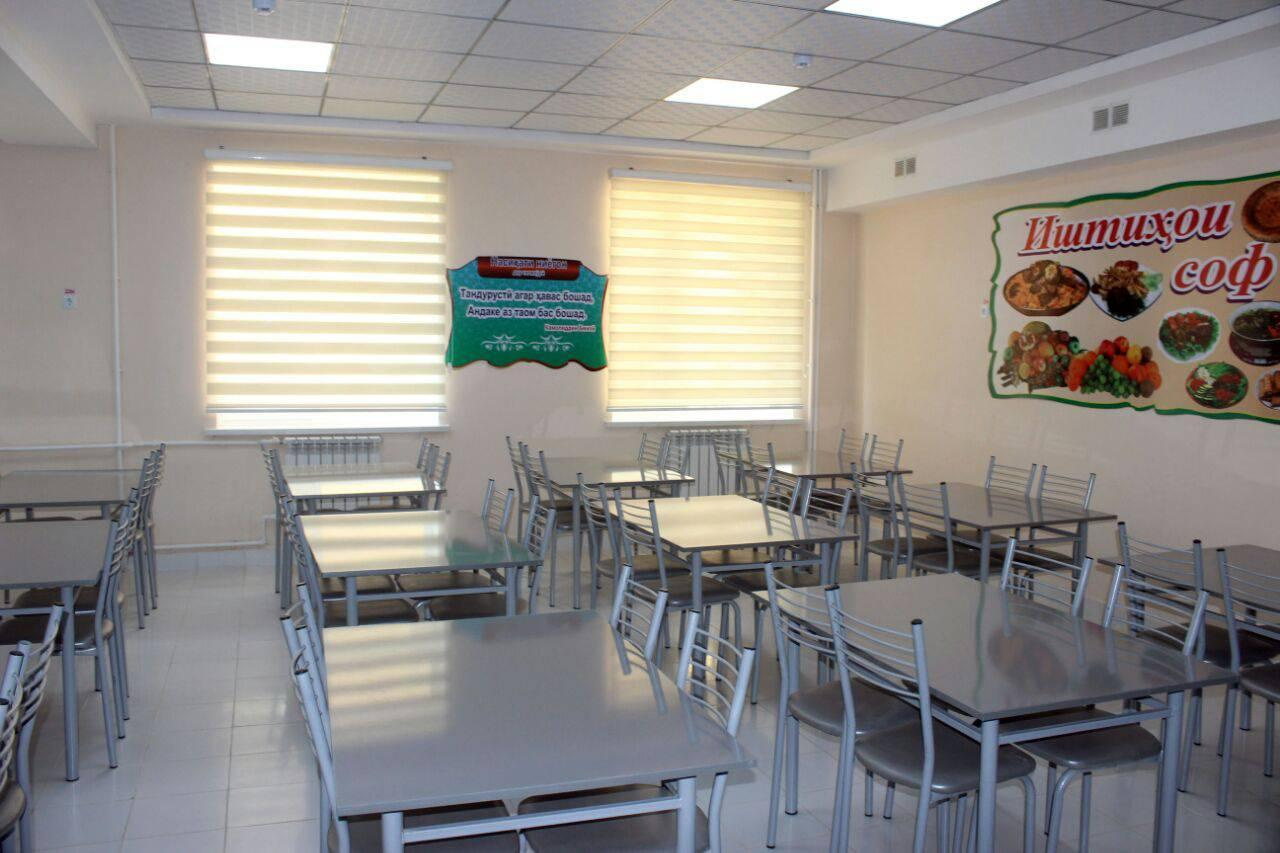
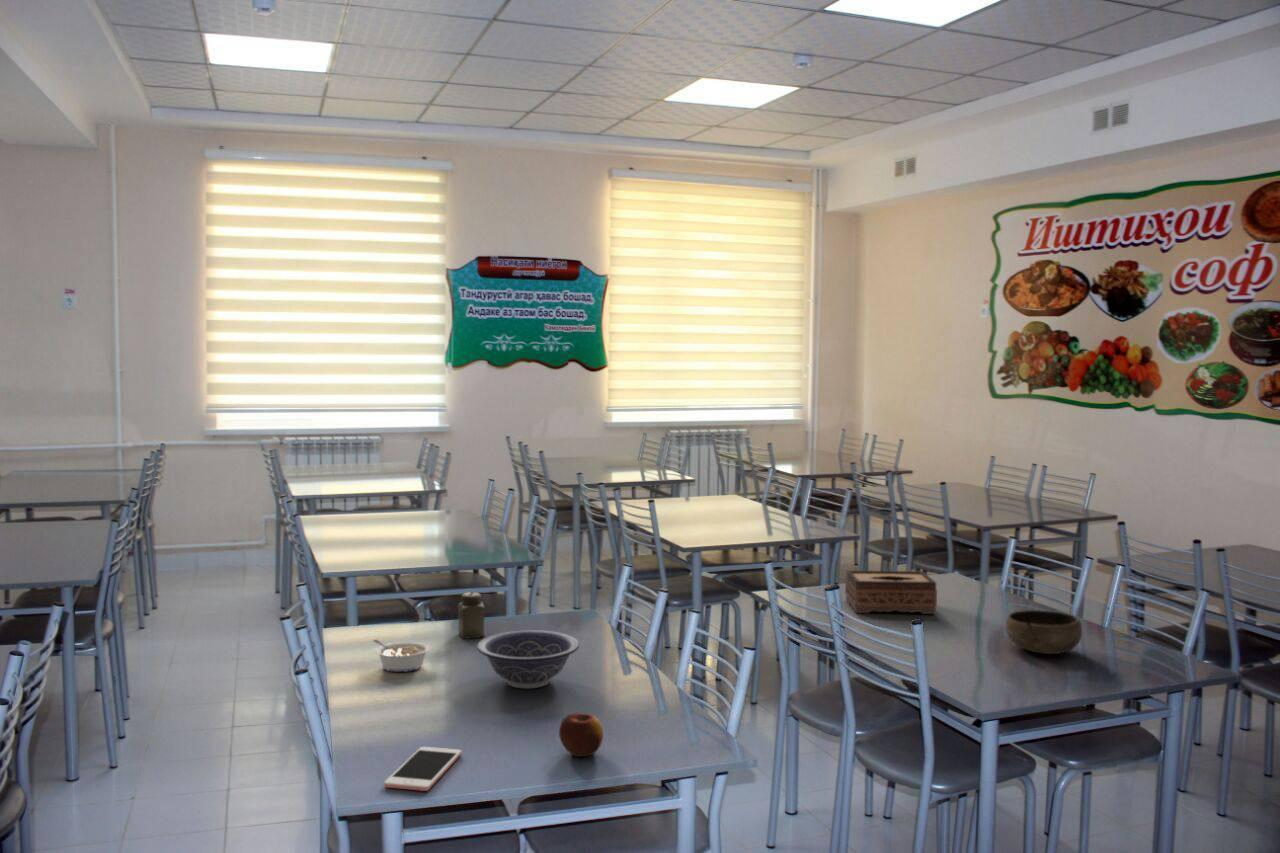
+ legume (400, 656)
+ apple (581, 735)
+ decorative bowl (528, 662)
+ cell phone (424, 767)
+ bowl (1043, 632)
+ salt shaker (471, 614)
+ tissue box (889, 591)
